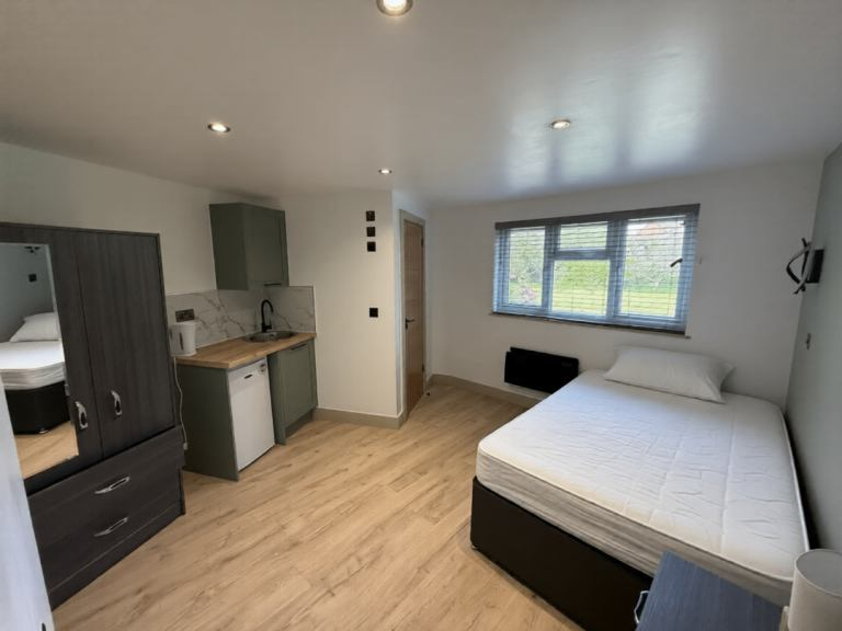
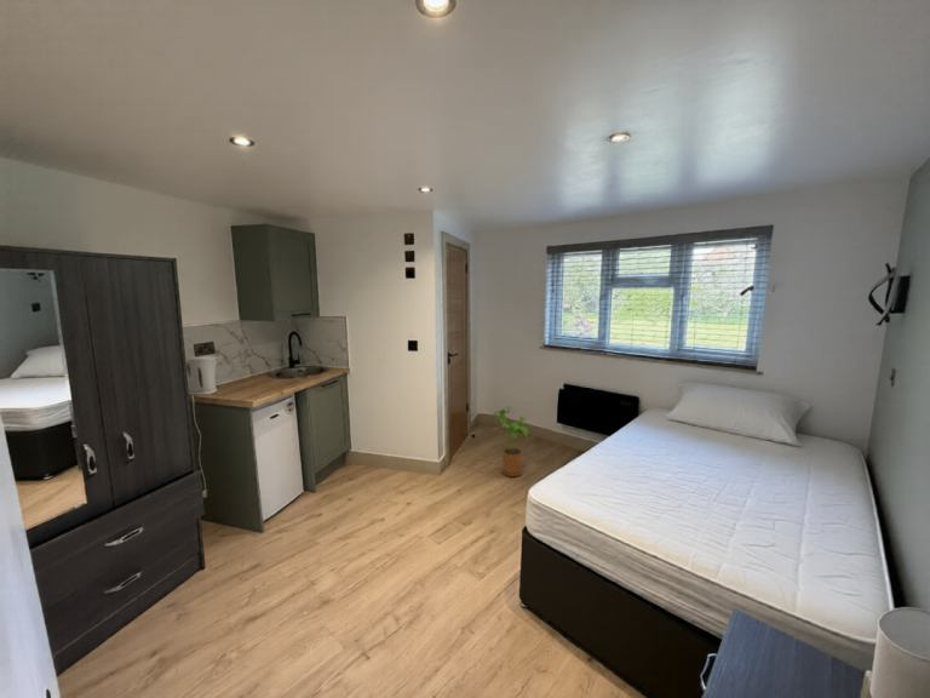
+ house plant (512, 440)
